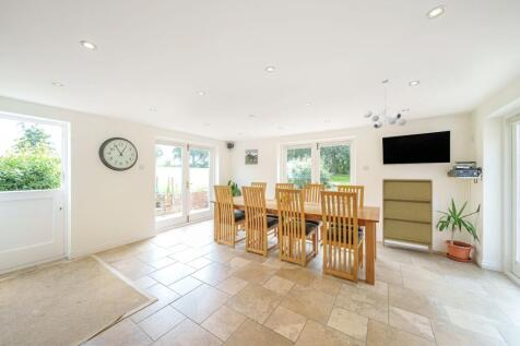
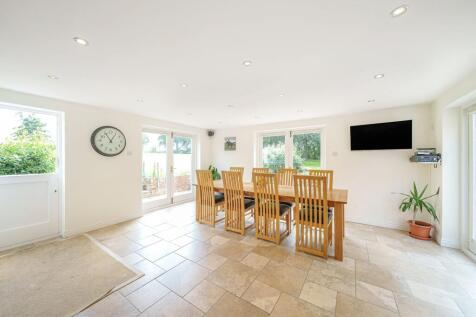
- cabinet (405, 213)
- ceiling light fixture (385, 105)
